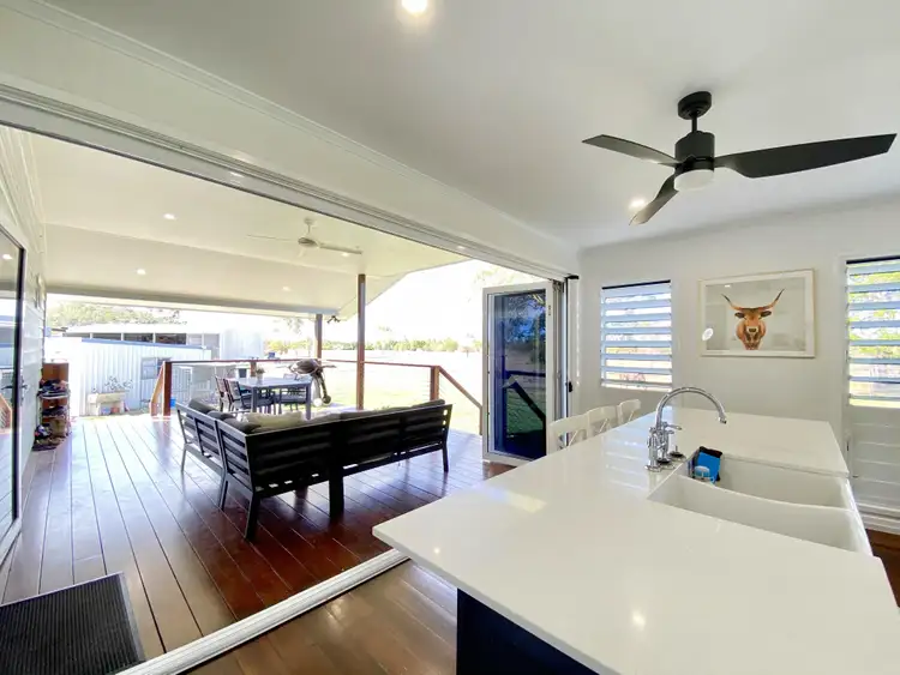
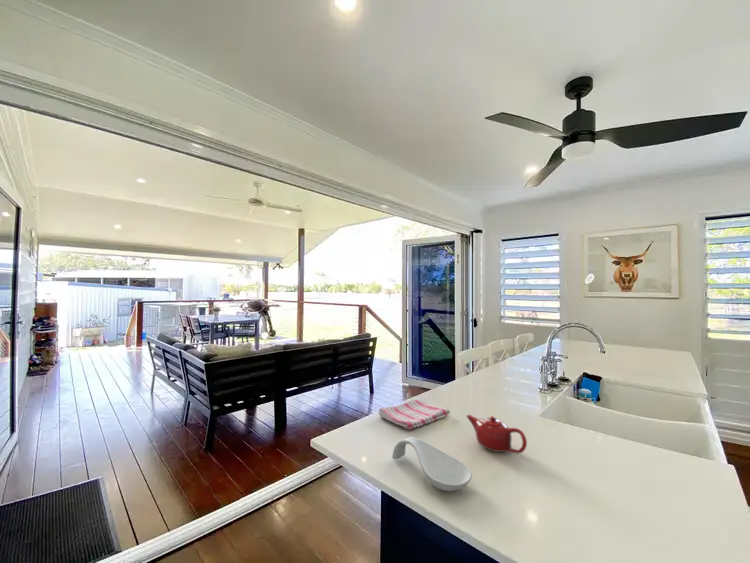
+ spoon rest (428, 461)
+ dish towel (414, 411)
+ teapot (494, 432)
